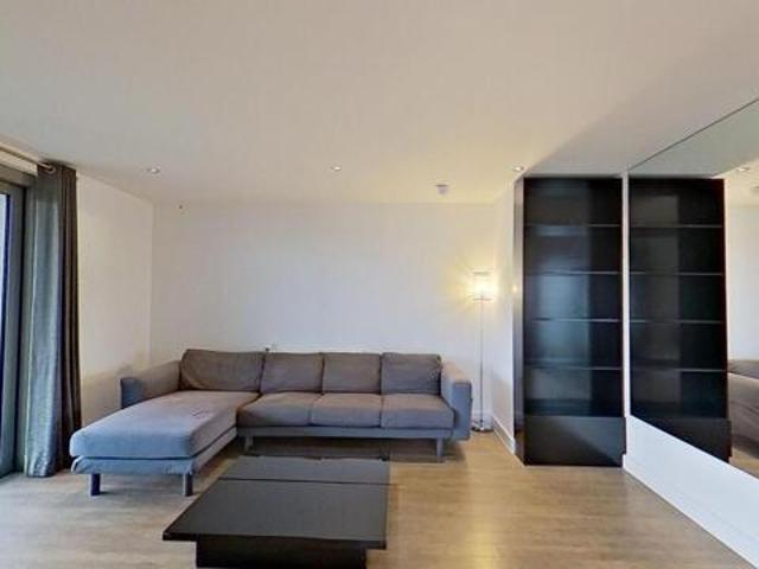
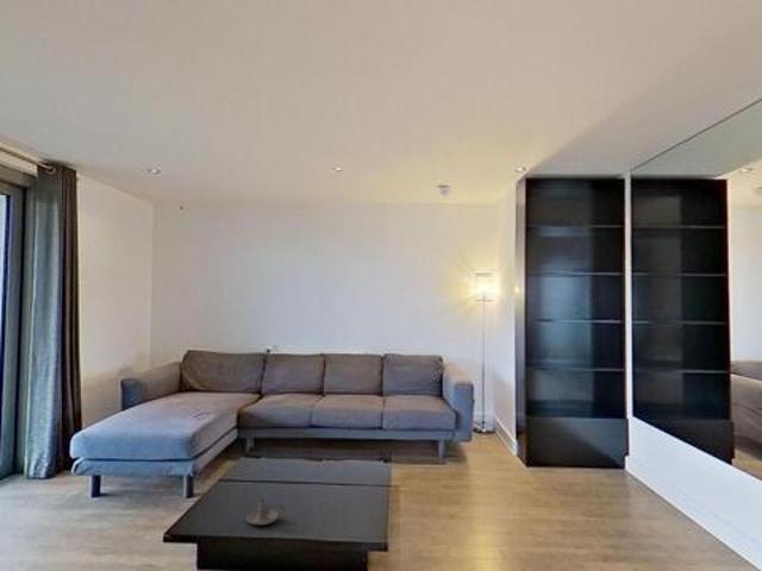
+ candle holder (266, 510)
